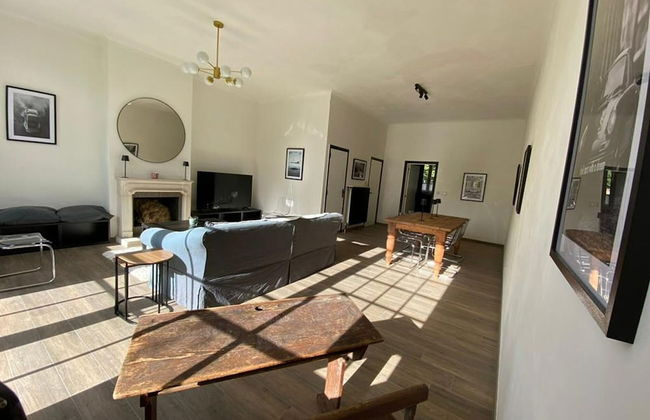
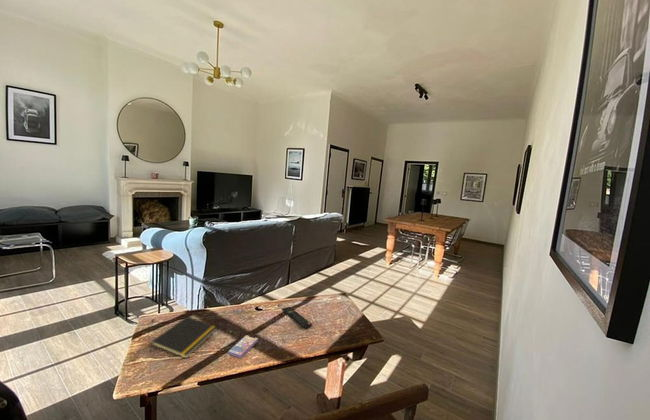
+ remote control (296, 317)
+ notepad (186, 335)
+ smartphone (243, 345)
